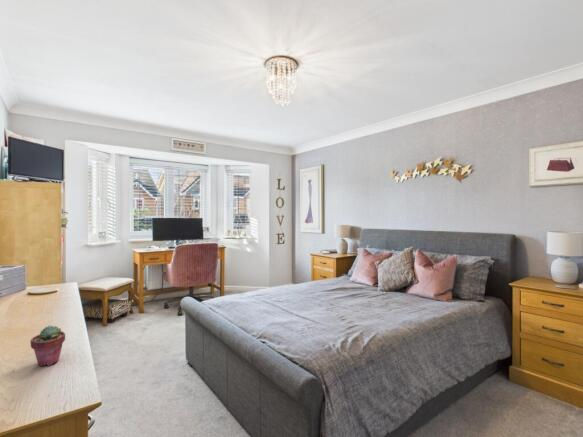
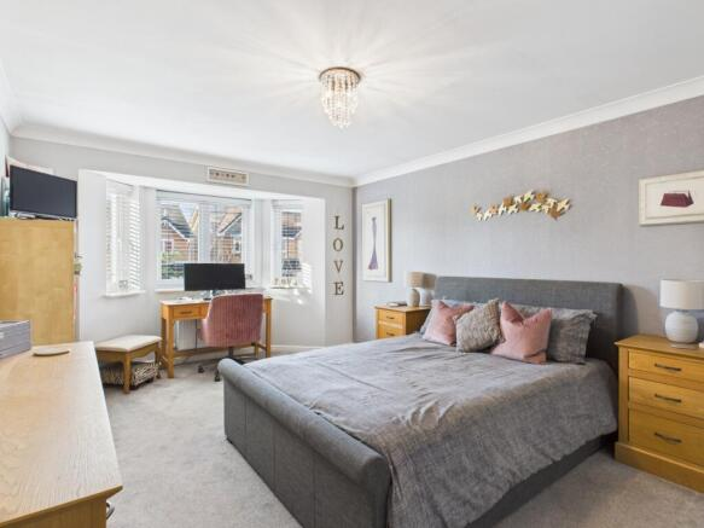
- potted succulent (48, 343)
